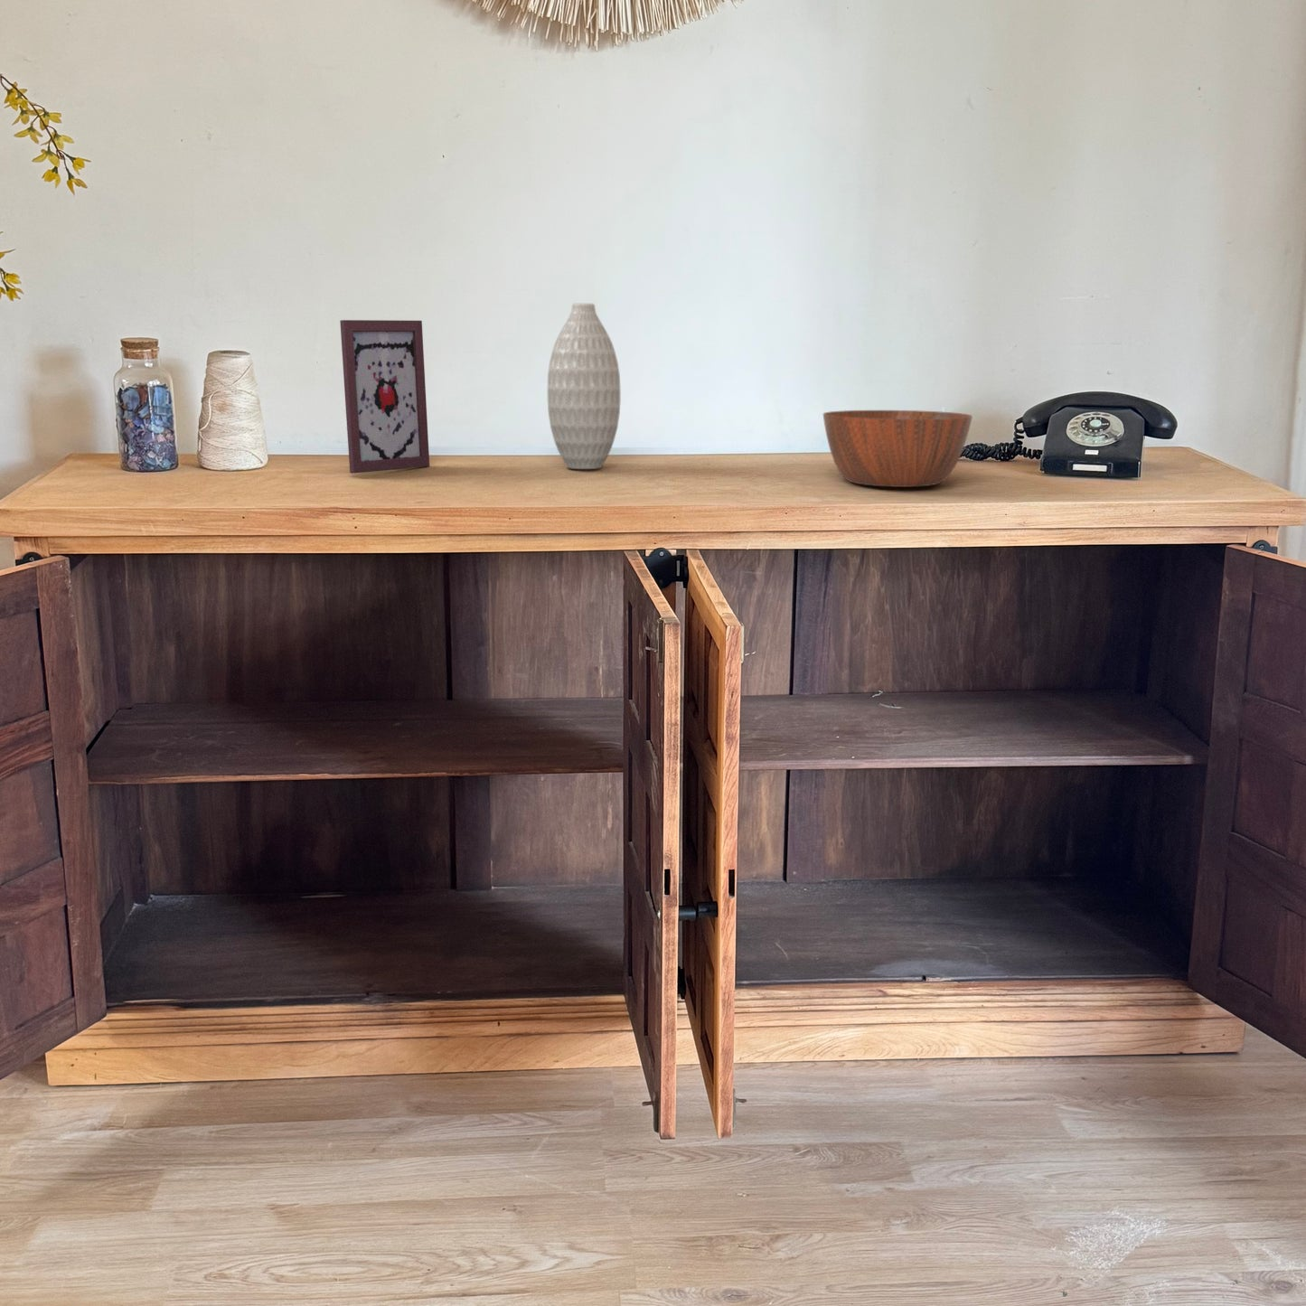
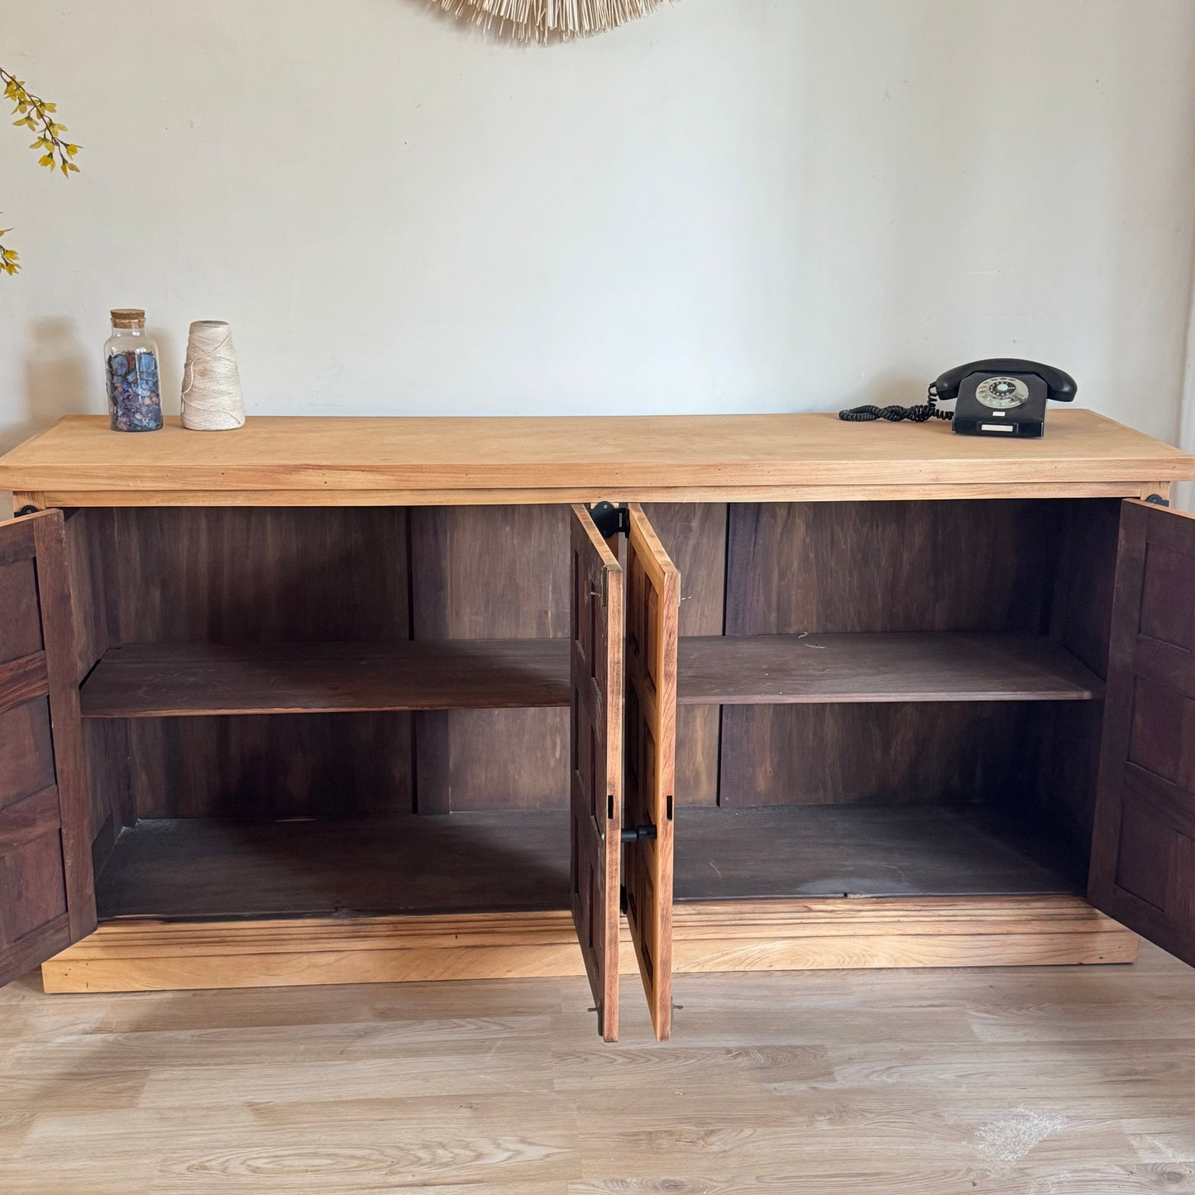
- vase (584, 386)
- bowl (895, 448)
- picture frame (372, 393)
